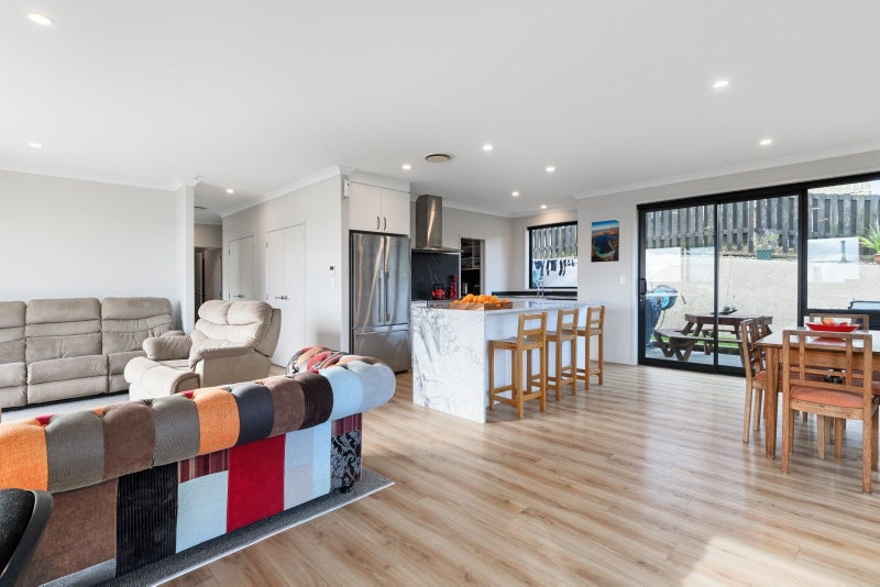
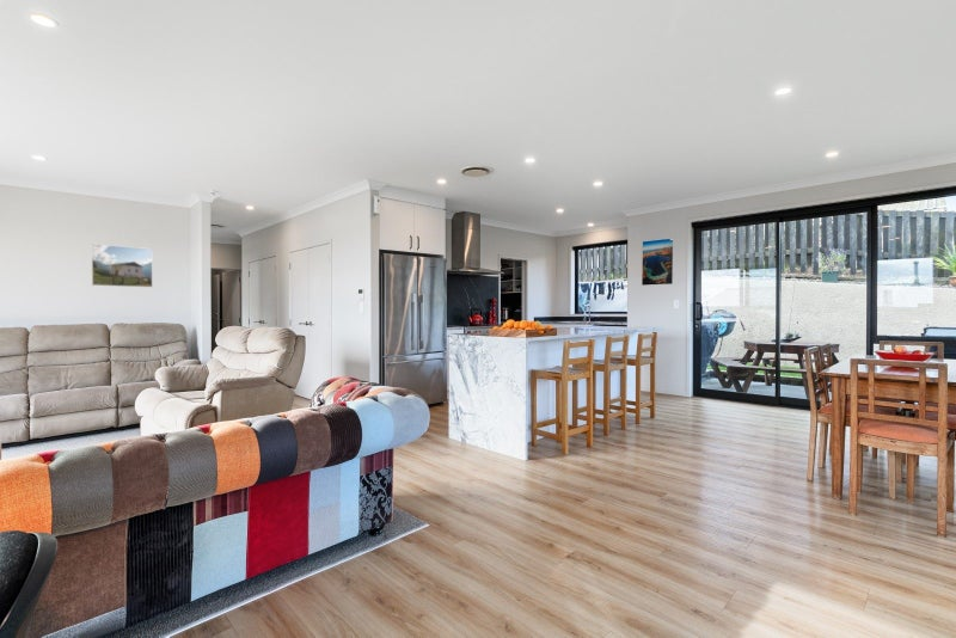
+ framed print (122, 266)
